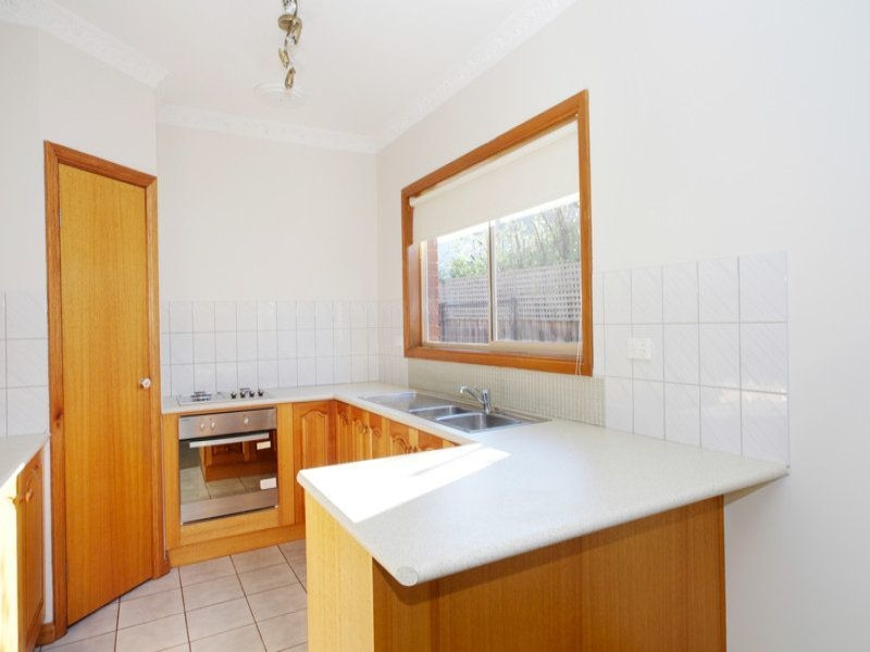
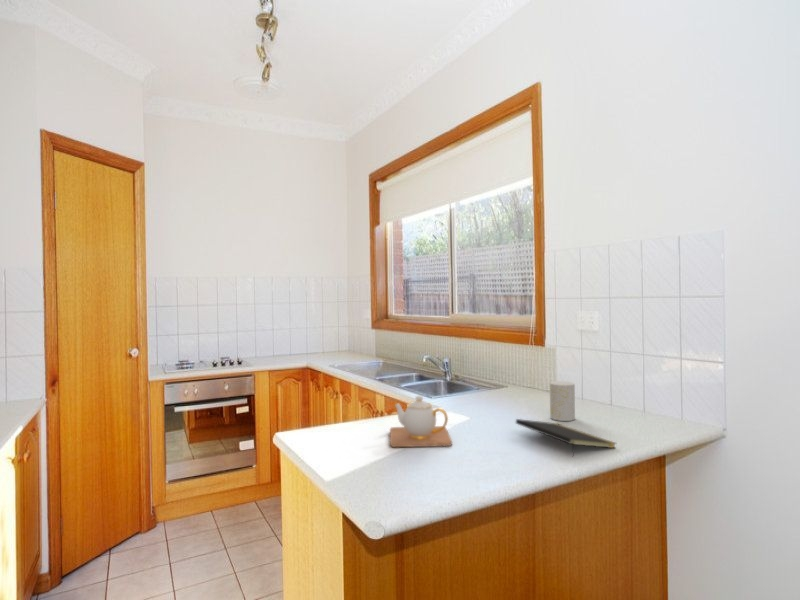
+ cup (562, 400)
+ teapot (419, 416)
+ notepad (563, 432)
